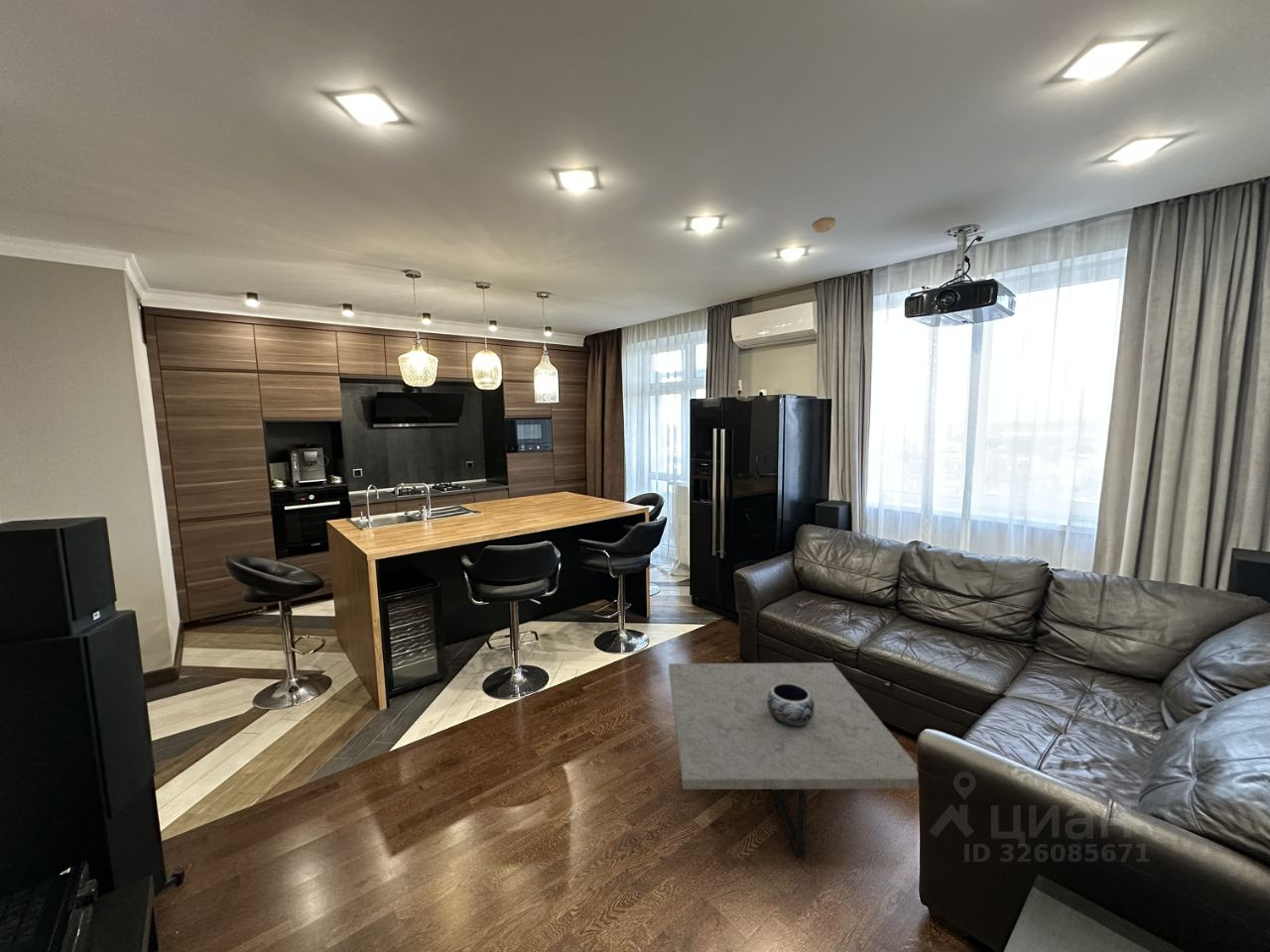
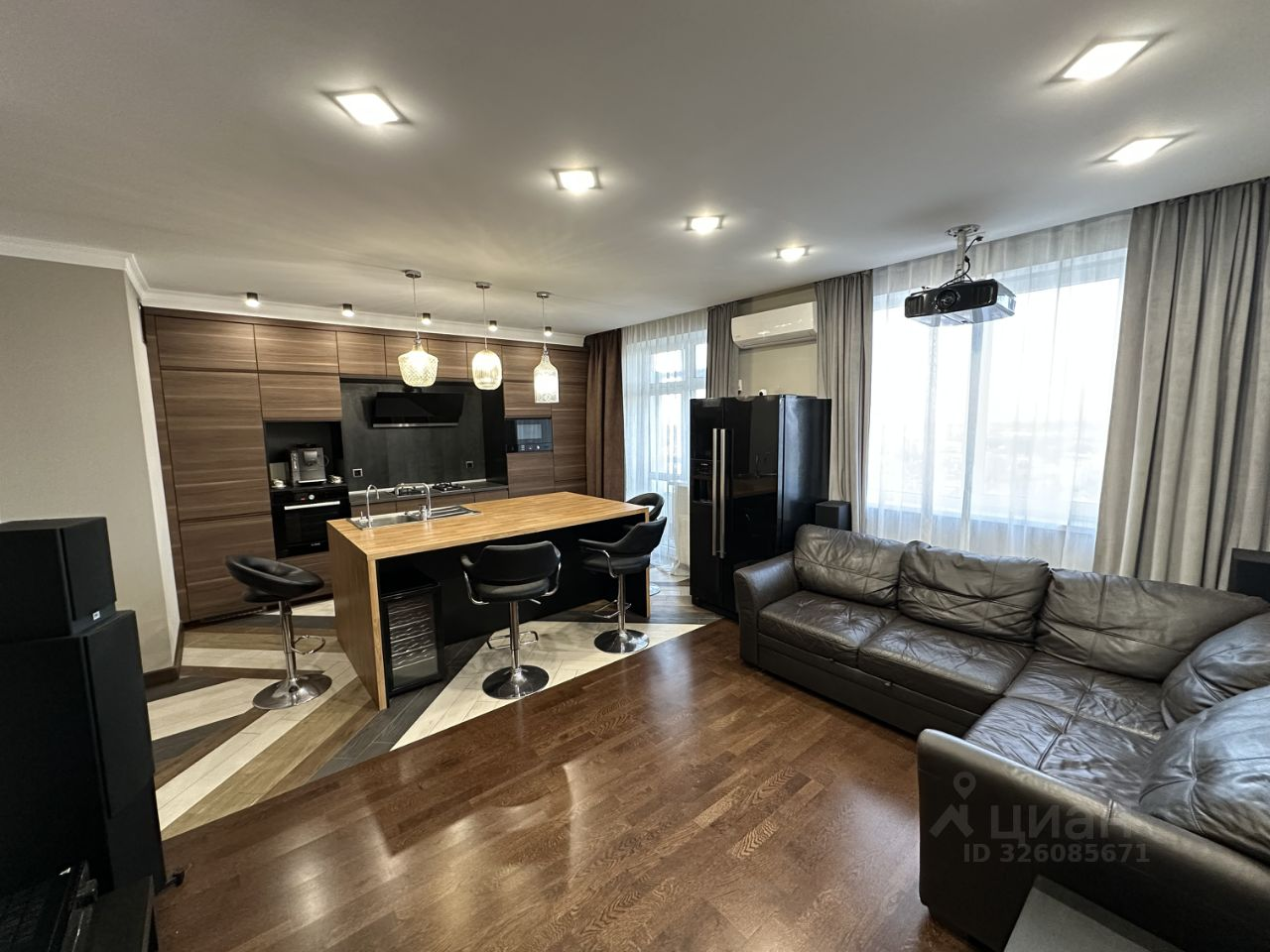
- decorative bowl (790, 704)
- smoke detector (824, 224)
- coffee table (772, 744)
